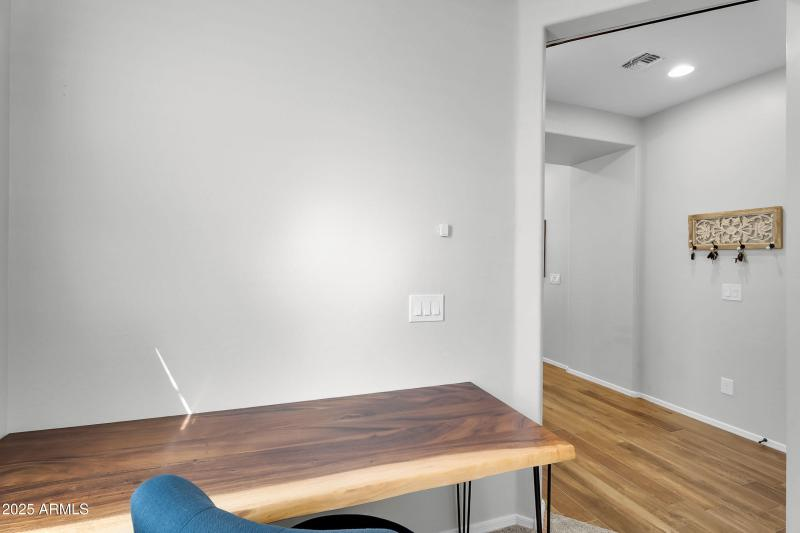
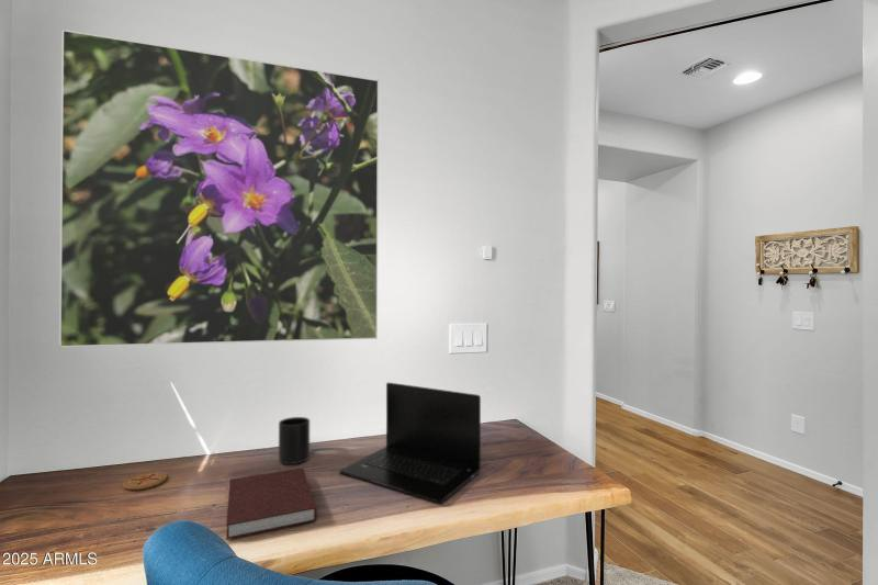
+ laptop (409, 434)
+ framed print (236, 200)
+ notebook (270, 498)
+ mug (296, 438)
+ coaster (145, 480)
